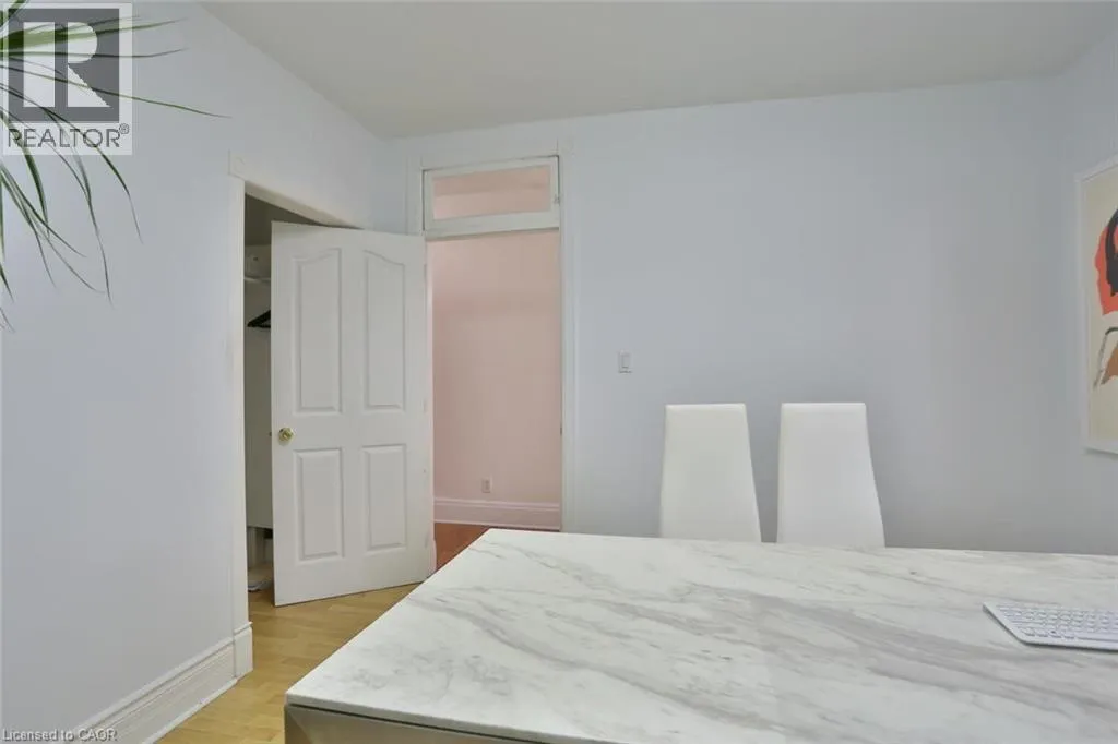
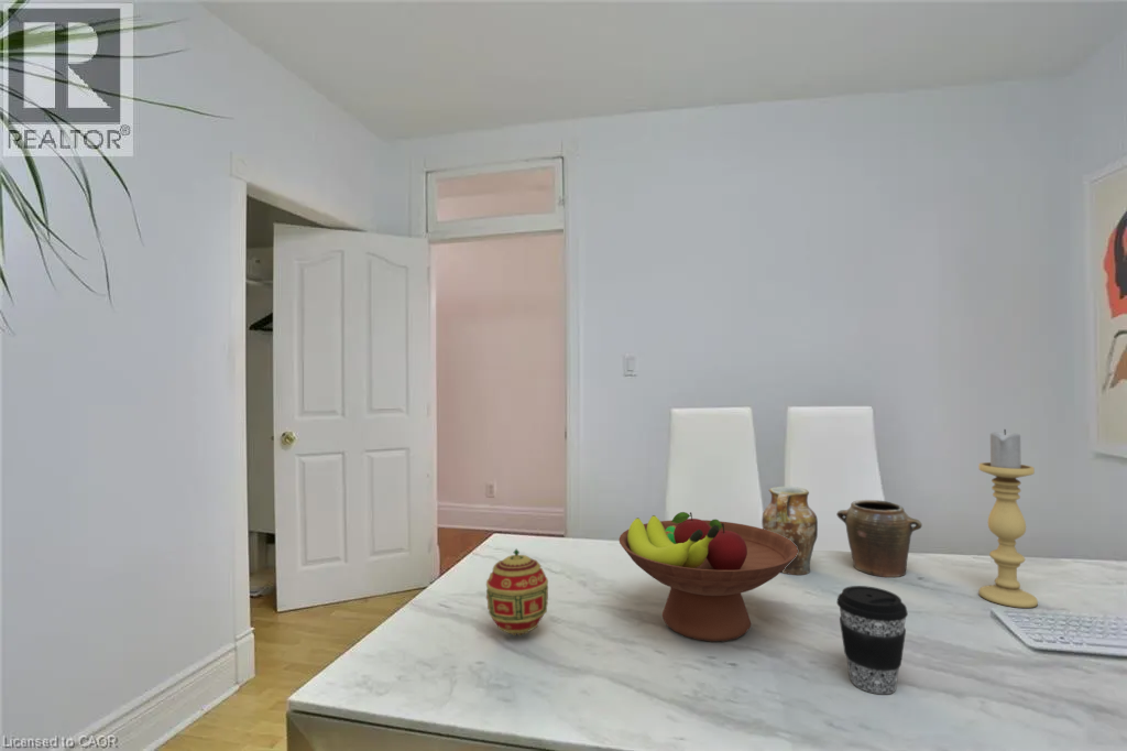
+ jar set (846, 529)
+ candle holder (1006, 513)
+ decorative egg (517, 590)
+ fruit bowl (704, 566)
+ coffee cup (872, 639)
